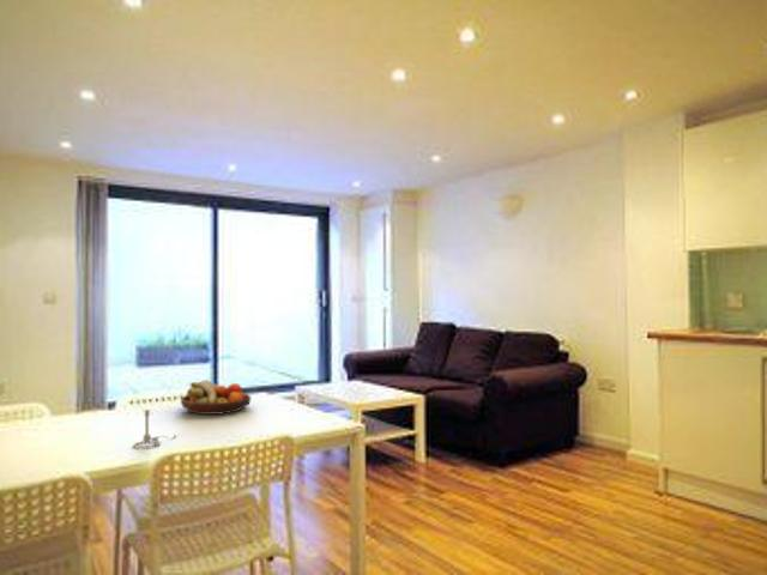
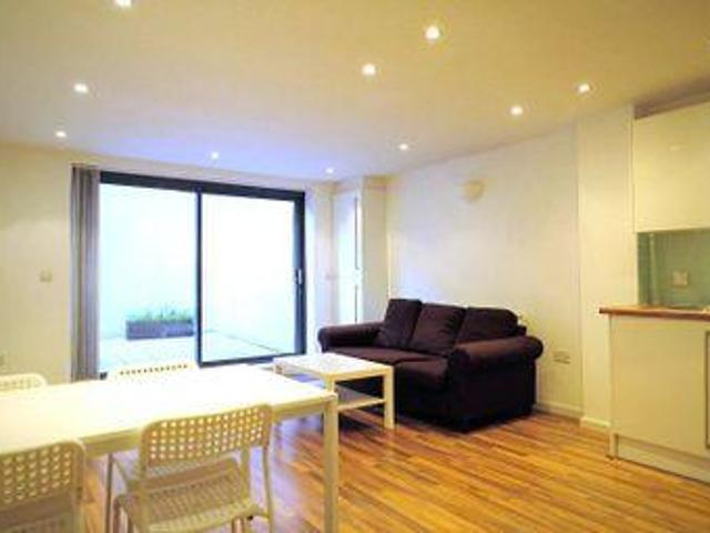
- fruit bowl (216, 394)
- lamp base (147, 424)
